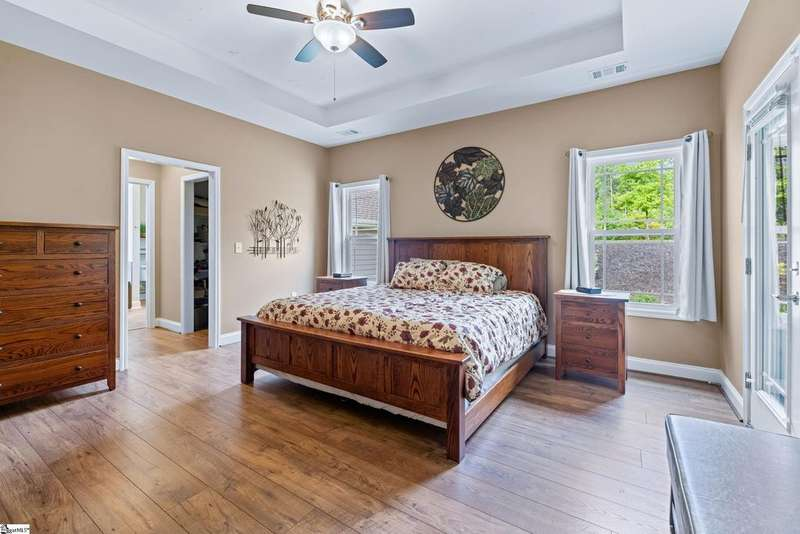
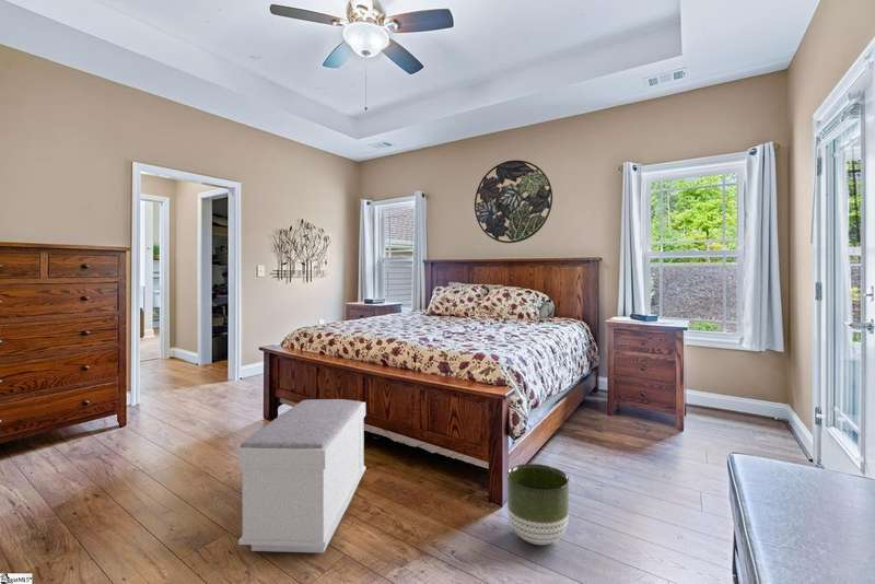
+ bench (312, 463)
+ planter (537, 506)
